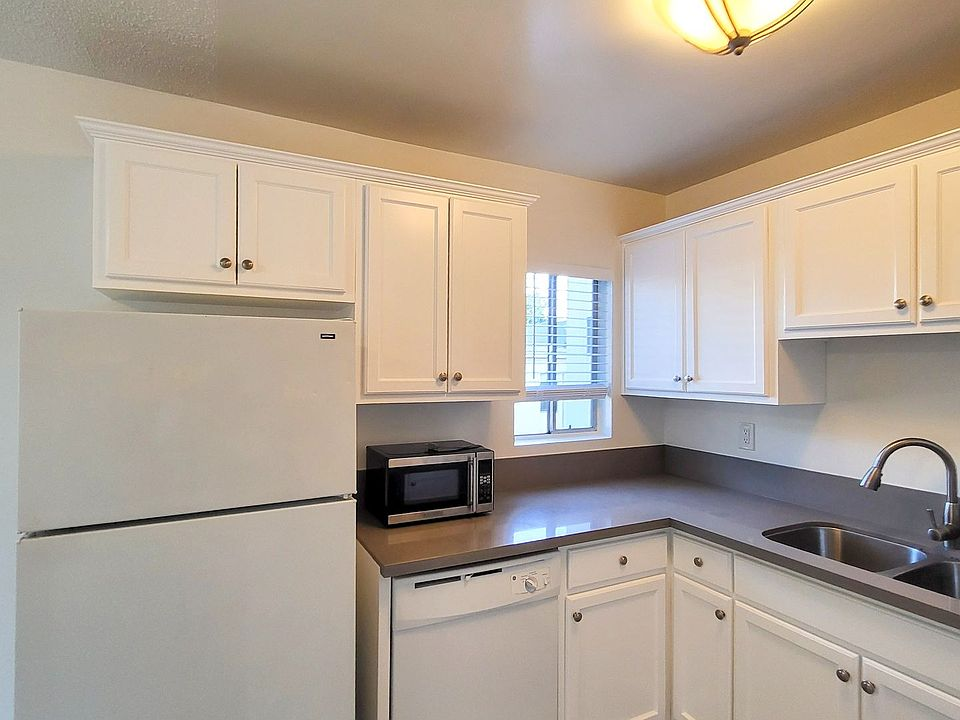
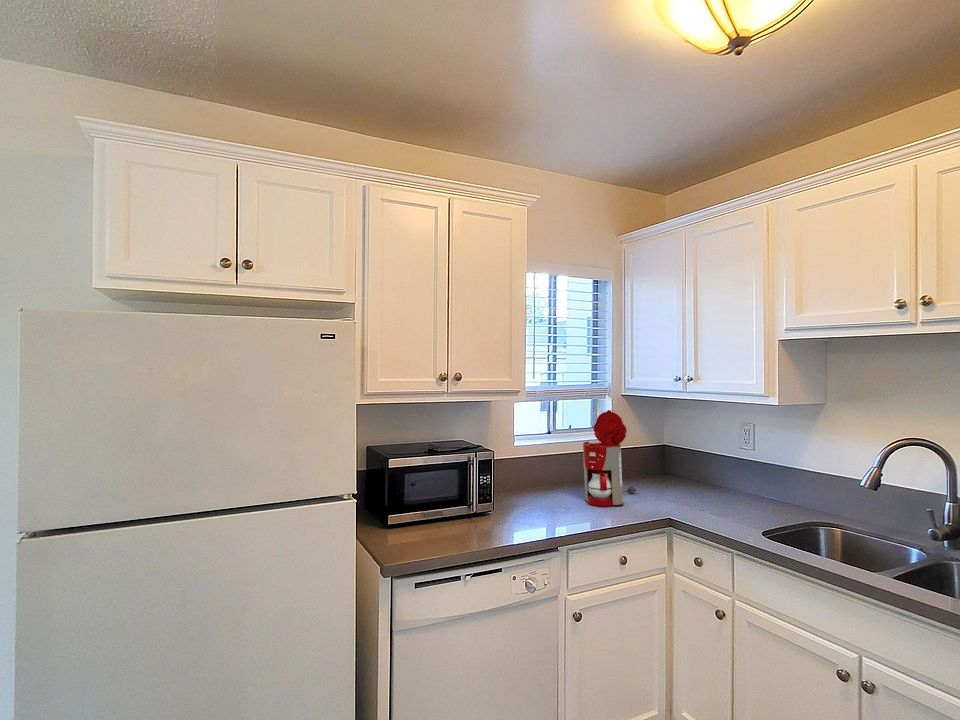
+ coffee maker (606, 453)
